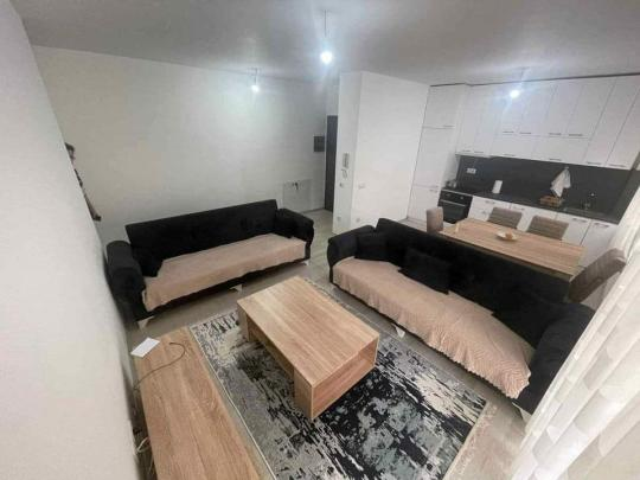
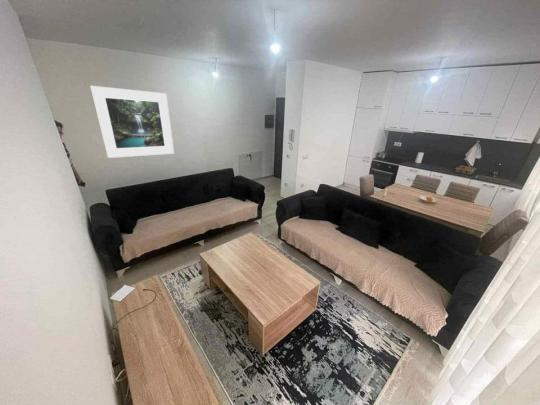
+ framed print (138, 124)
